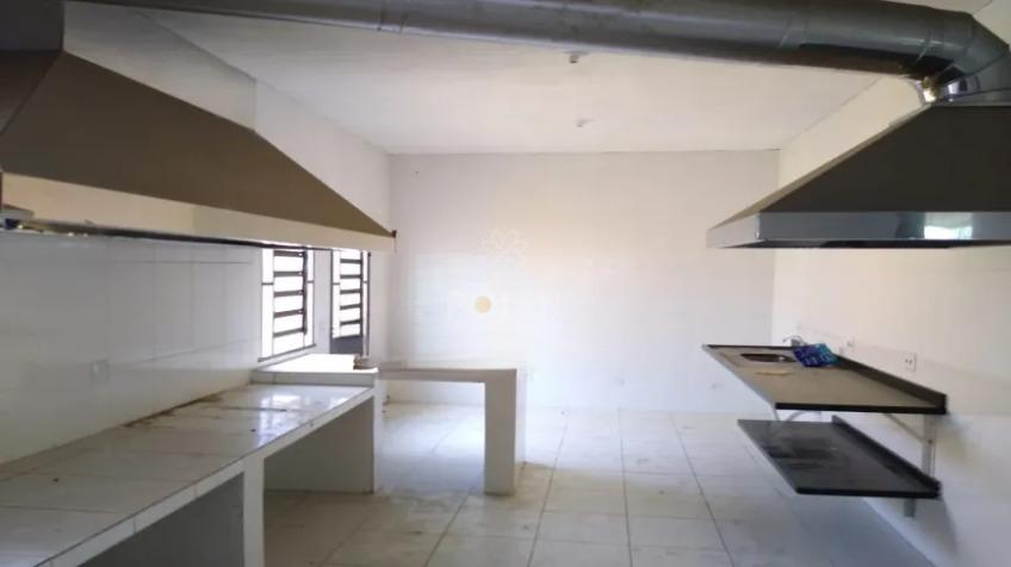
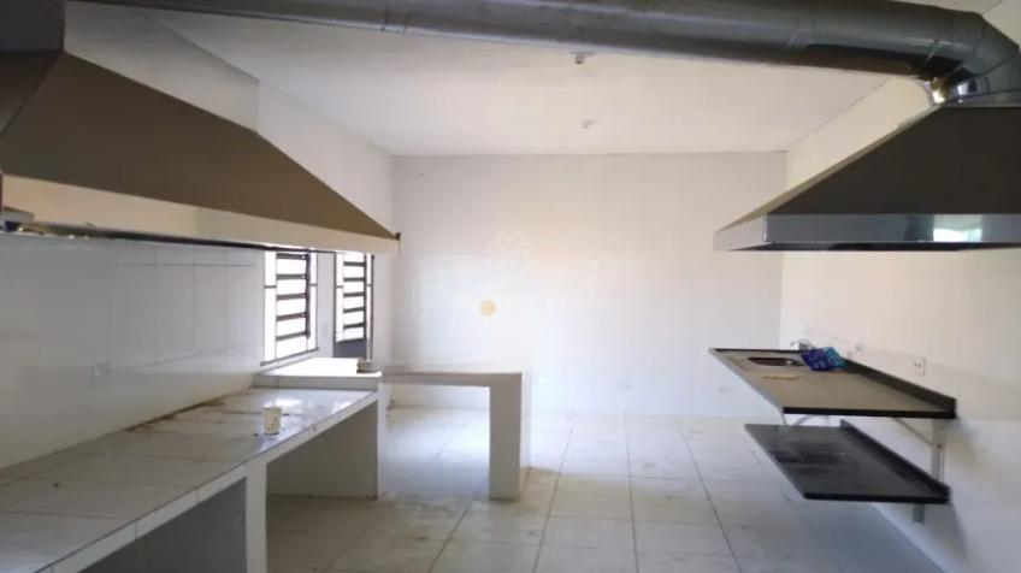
+ mug (273, 420)
